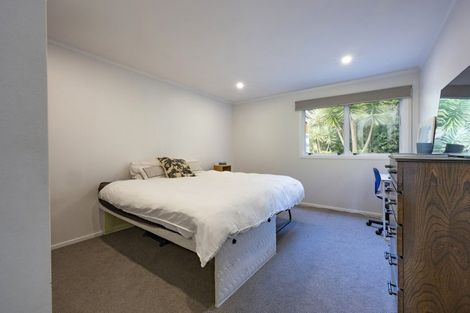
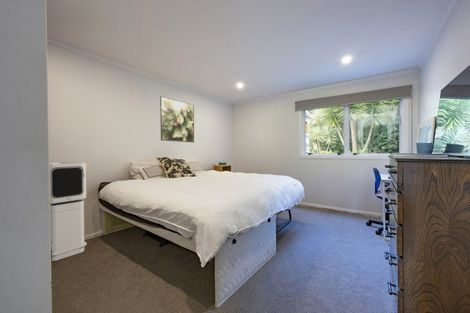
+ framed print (178, 121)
+ air purifier (63, 207)
